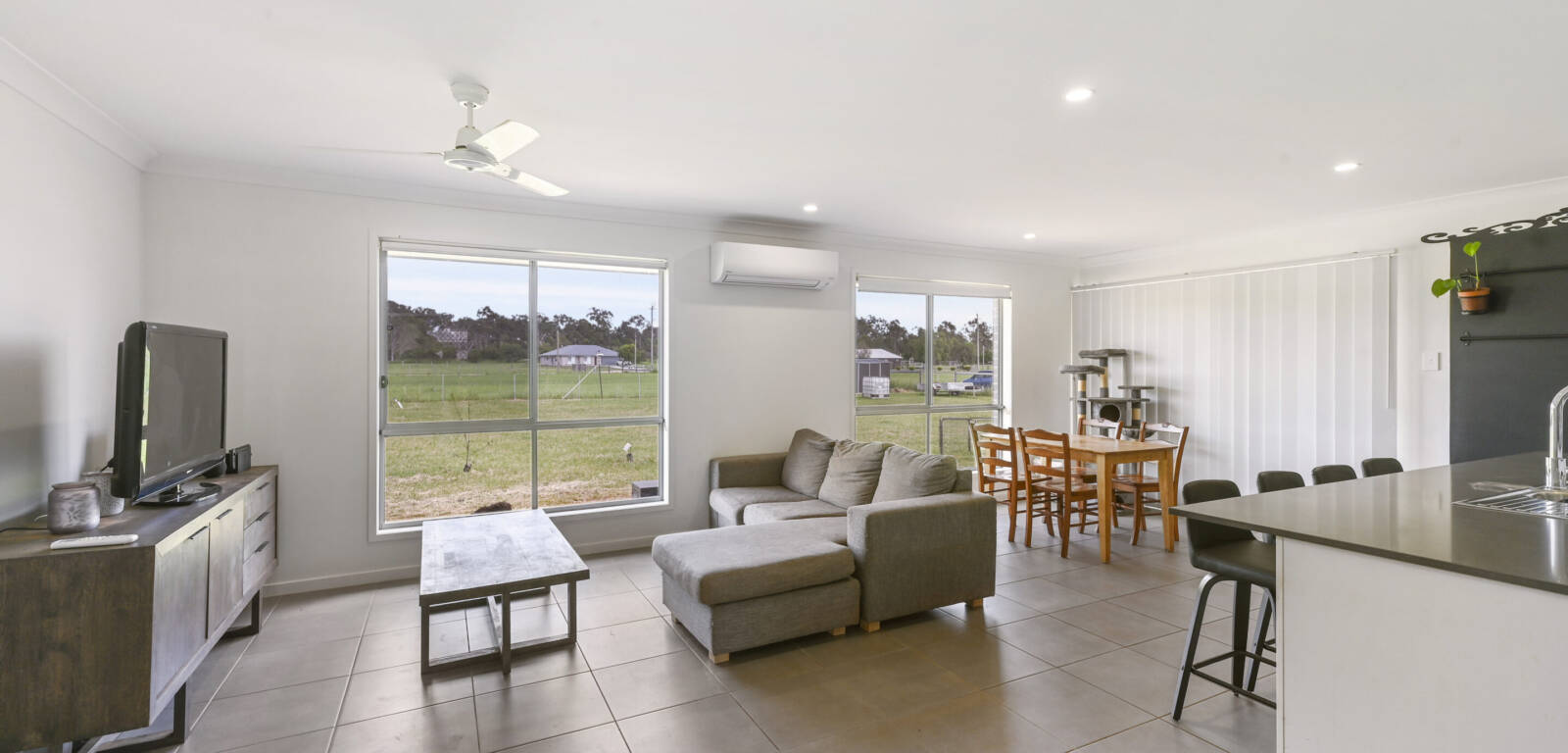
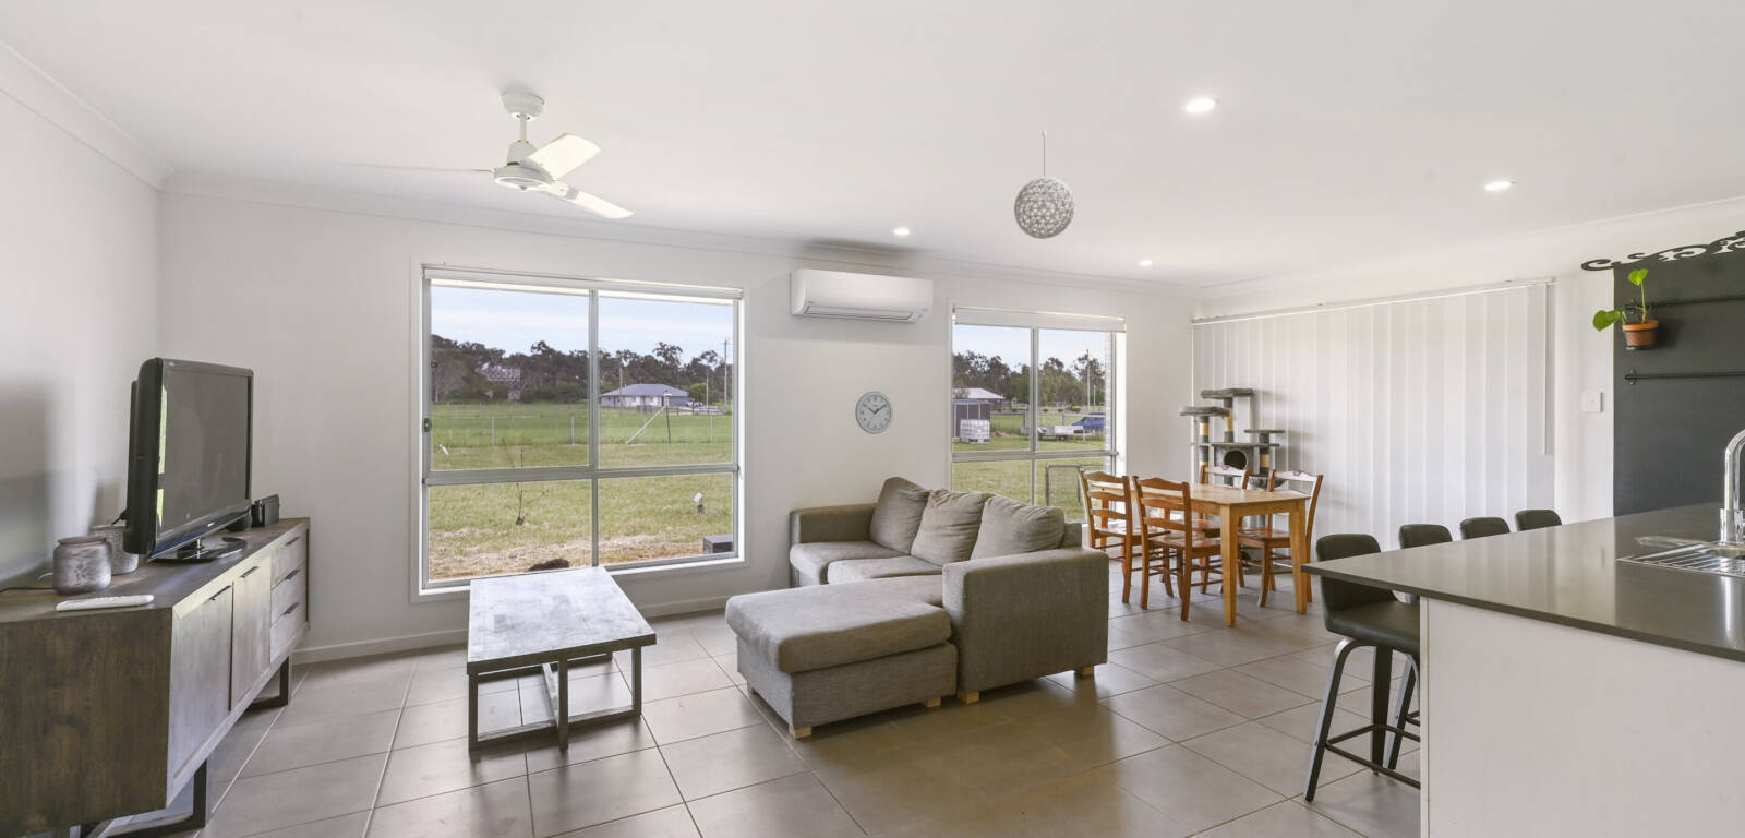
+ wall clock (875, 413)
+ pendant light (1044, 185)
